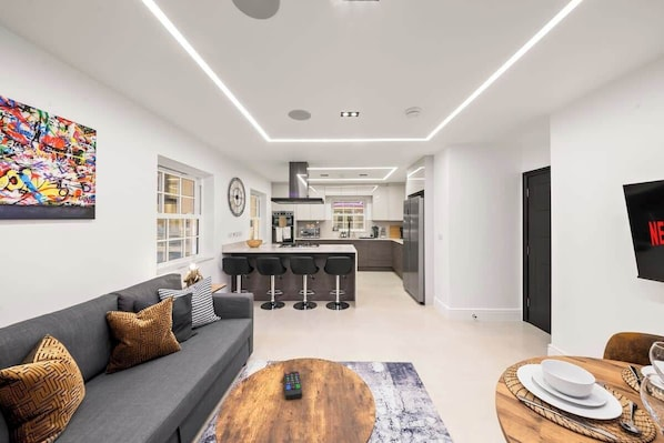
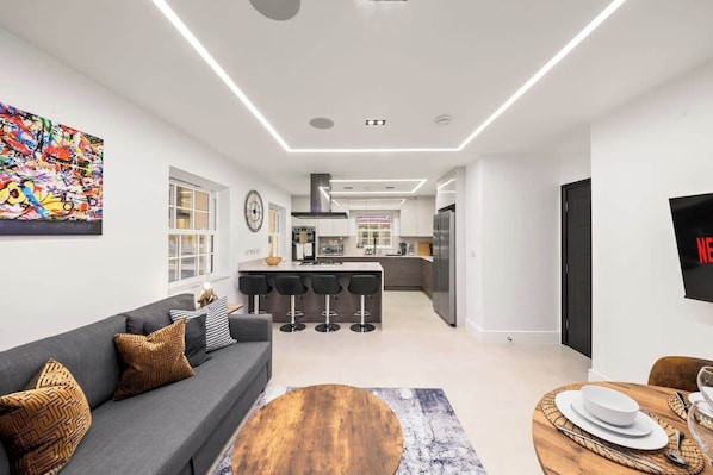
- remote control (292, 383)
